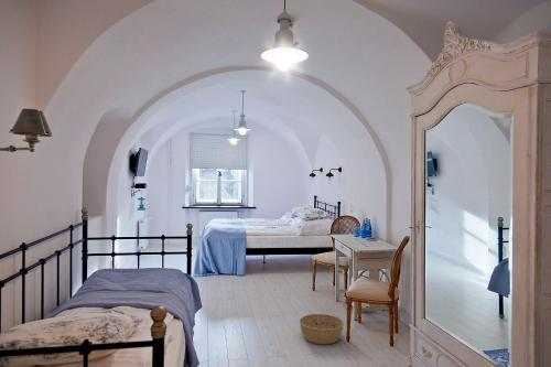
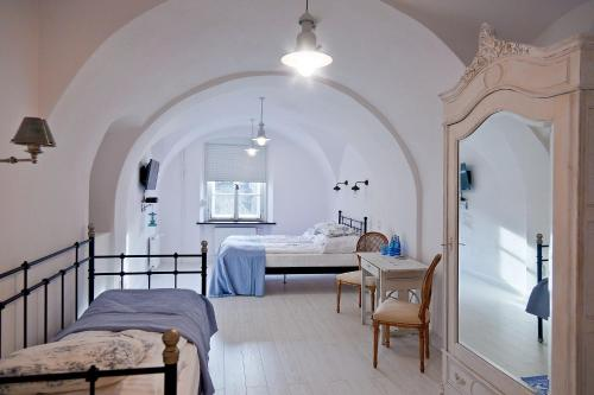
- basket (321, 328)
